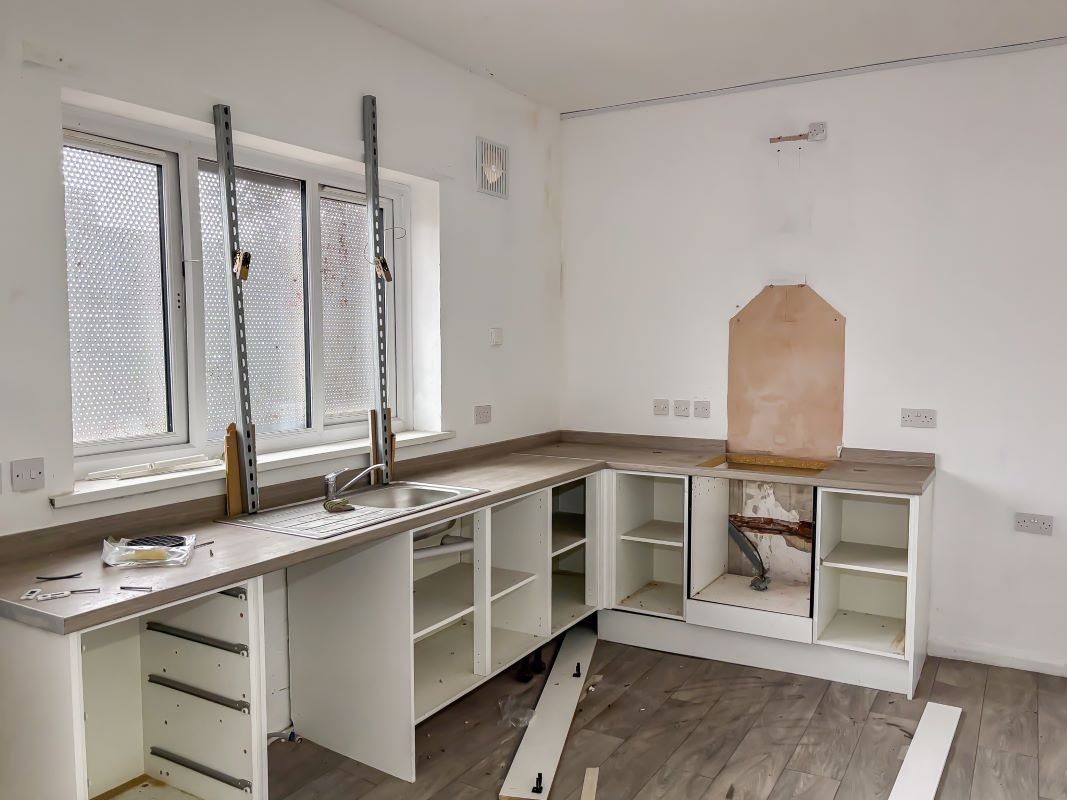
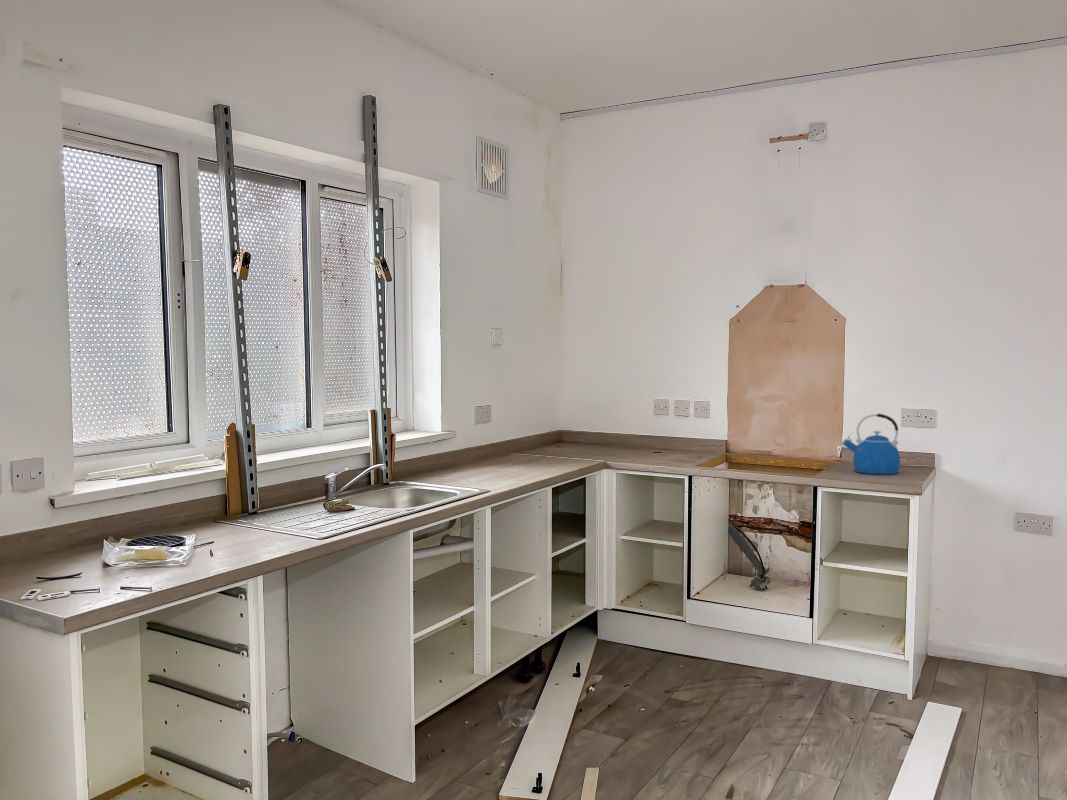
+ kettle (871, 442)
